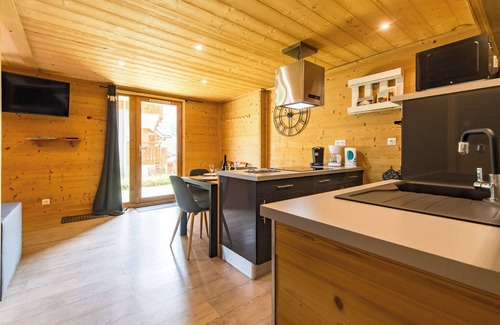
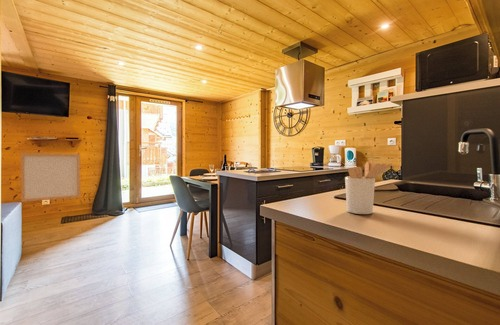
+ utensil holder (366, 186)
+ wall art (52, 176)
